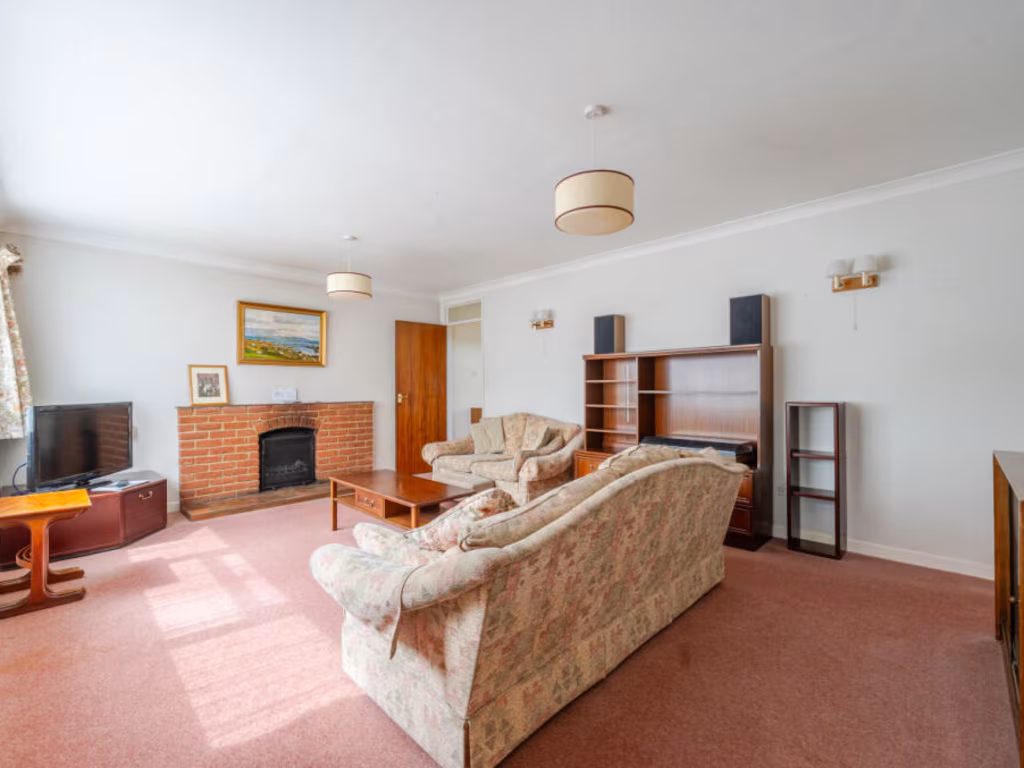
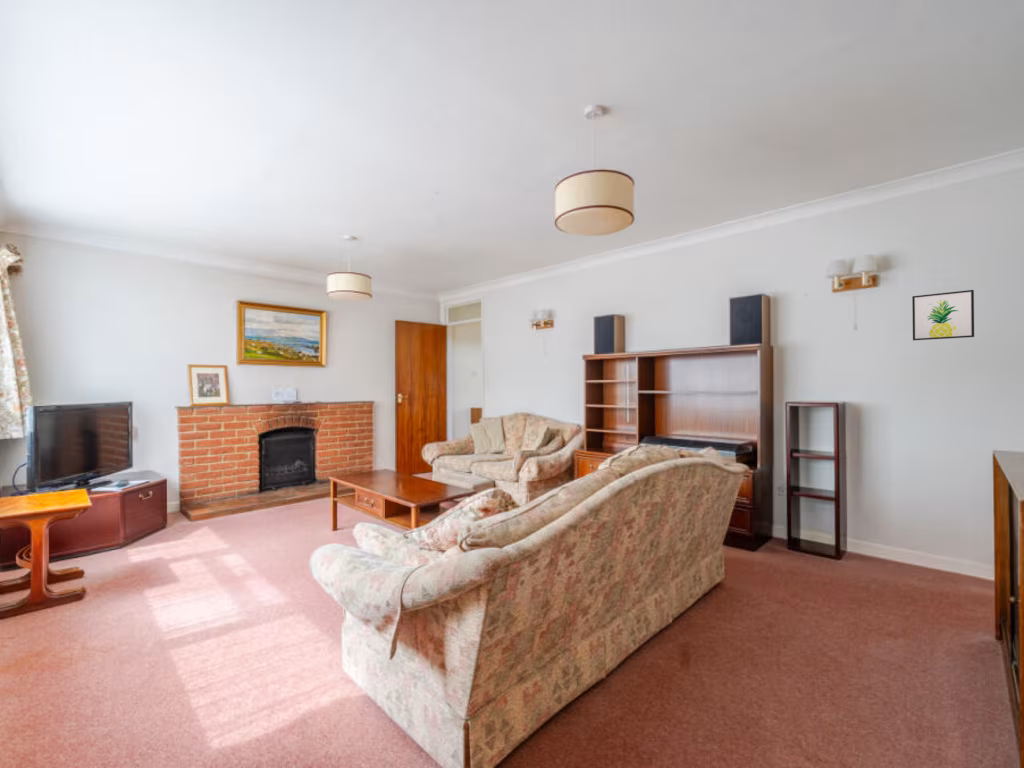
+ wall art (942, 316)
